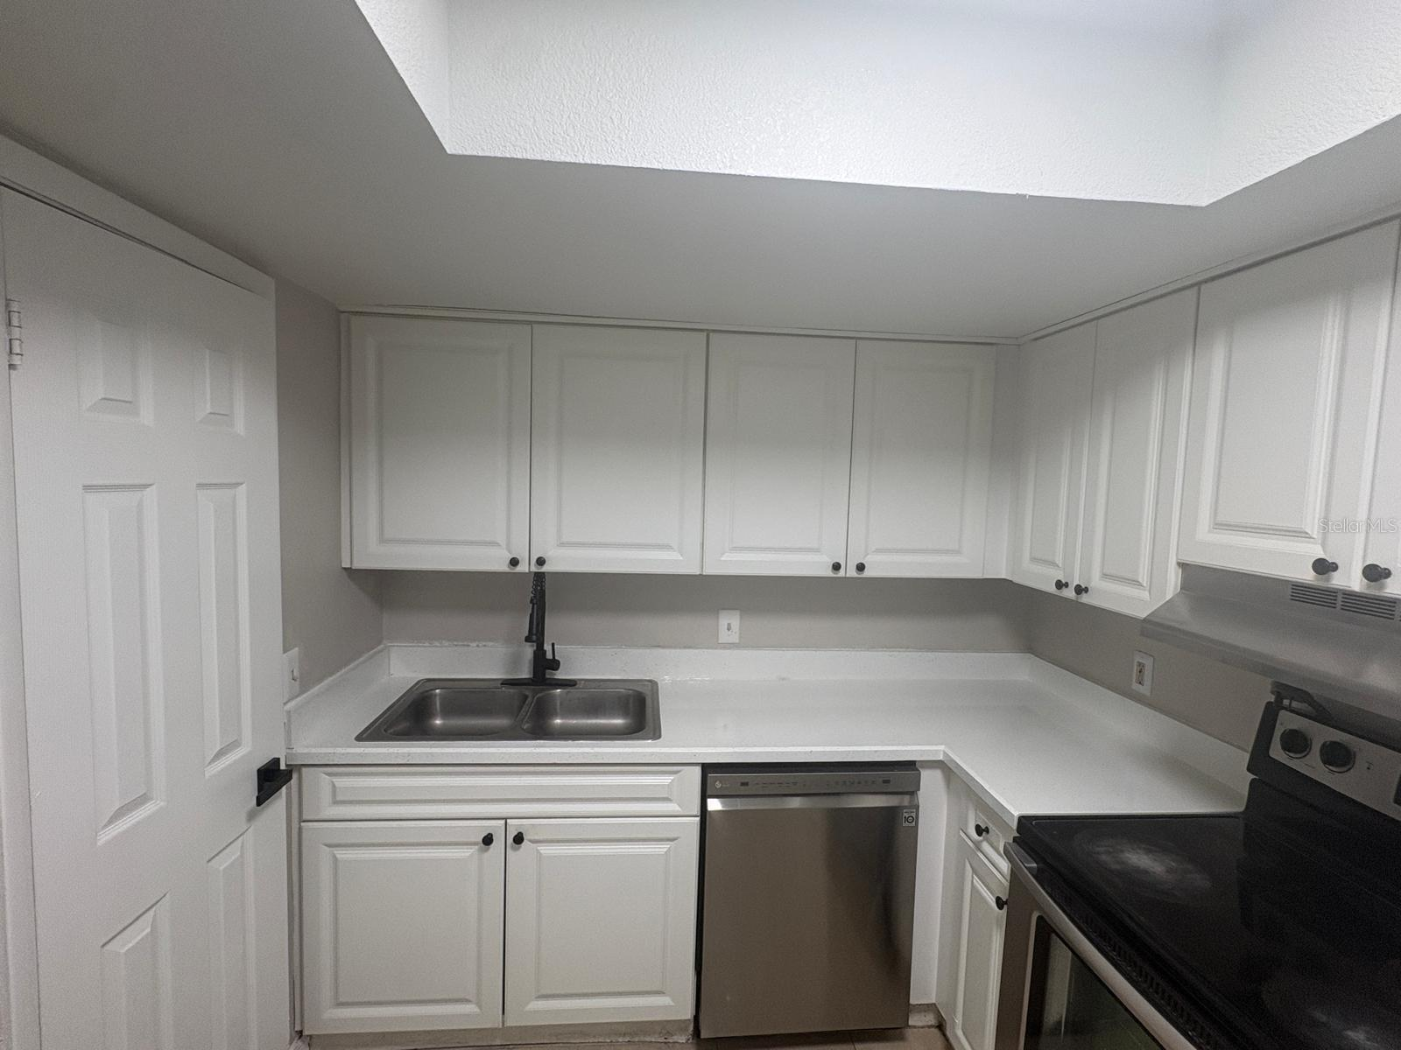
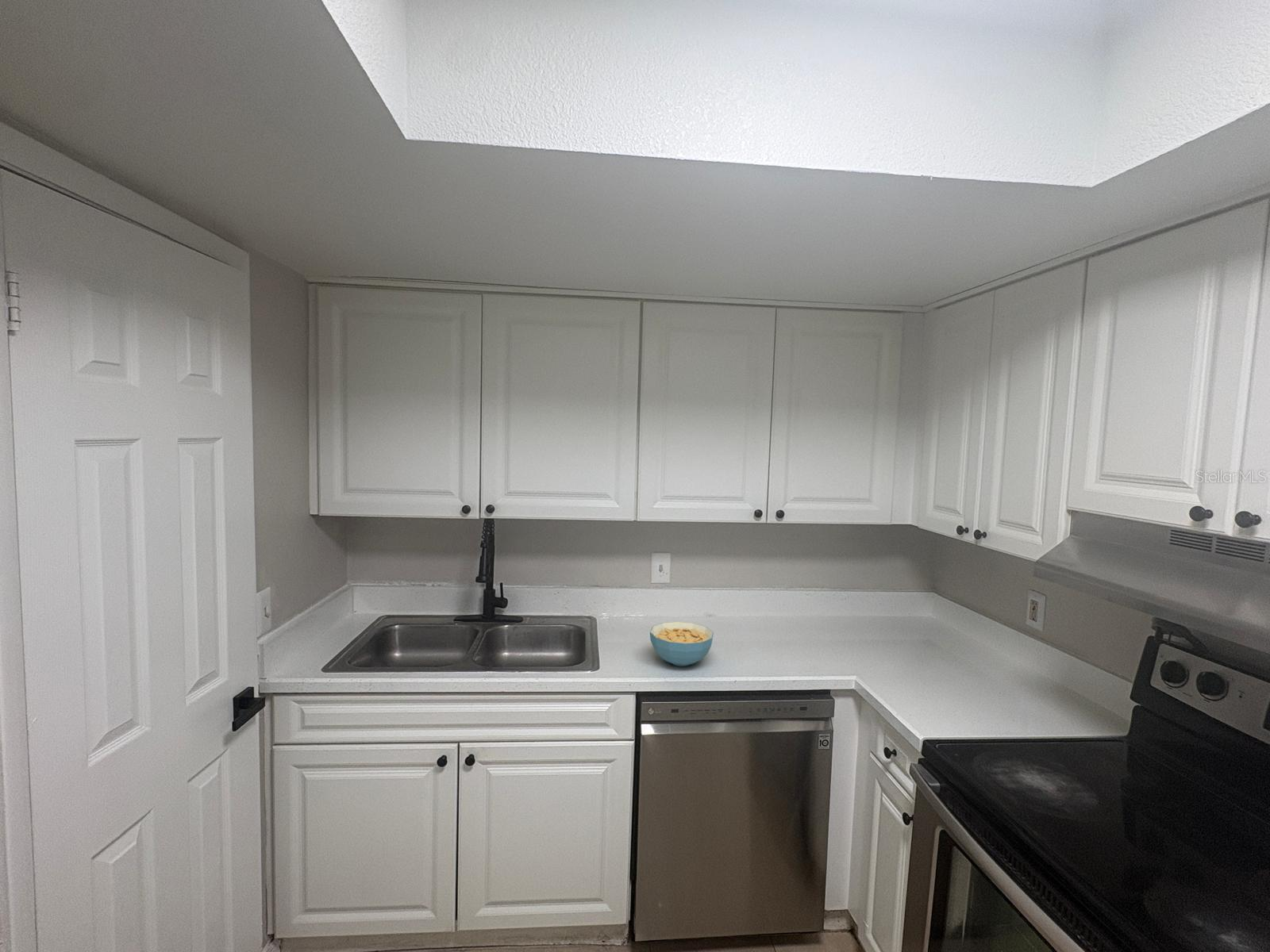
+ cereal bowl (681, 647)
